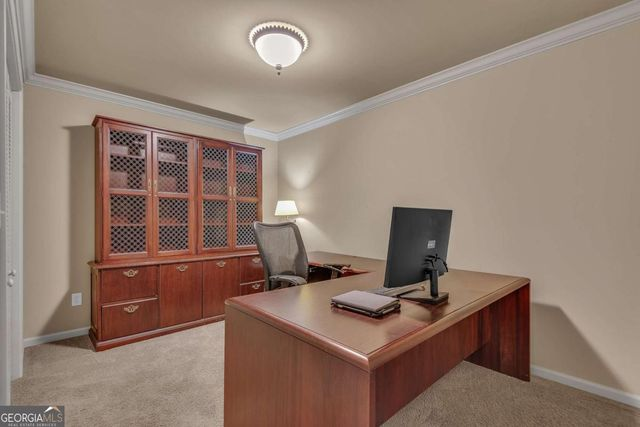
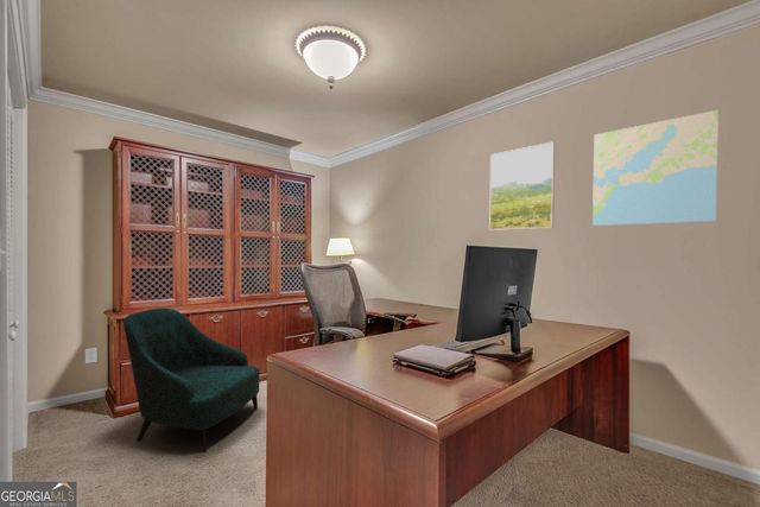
+ armchair (197, 368)
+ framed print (520, 189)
+ map (648, 173)
